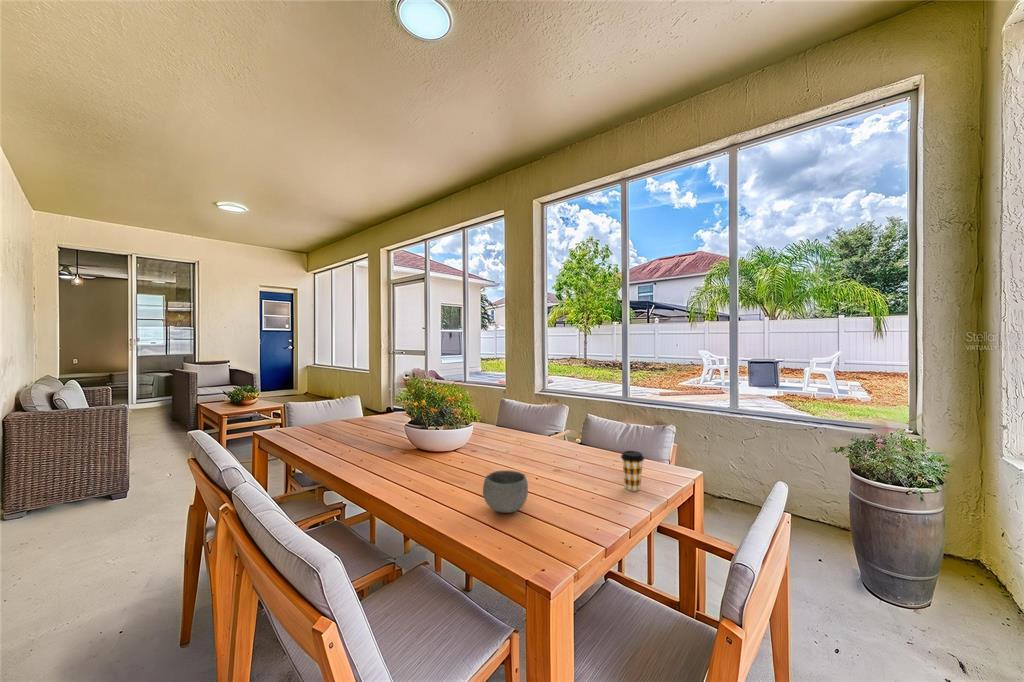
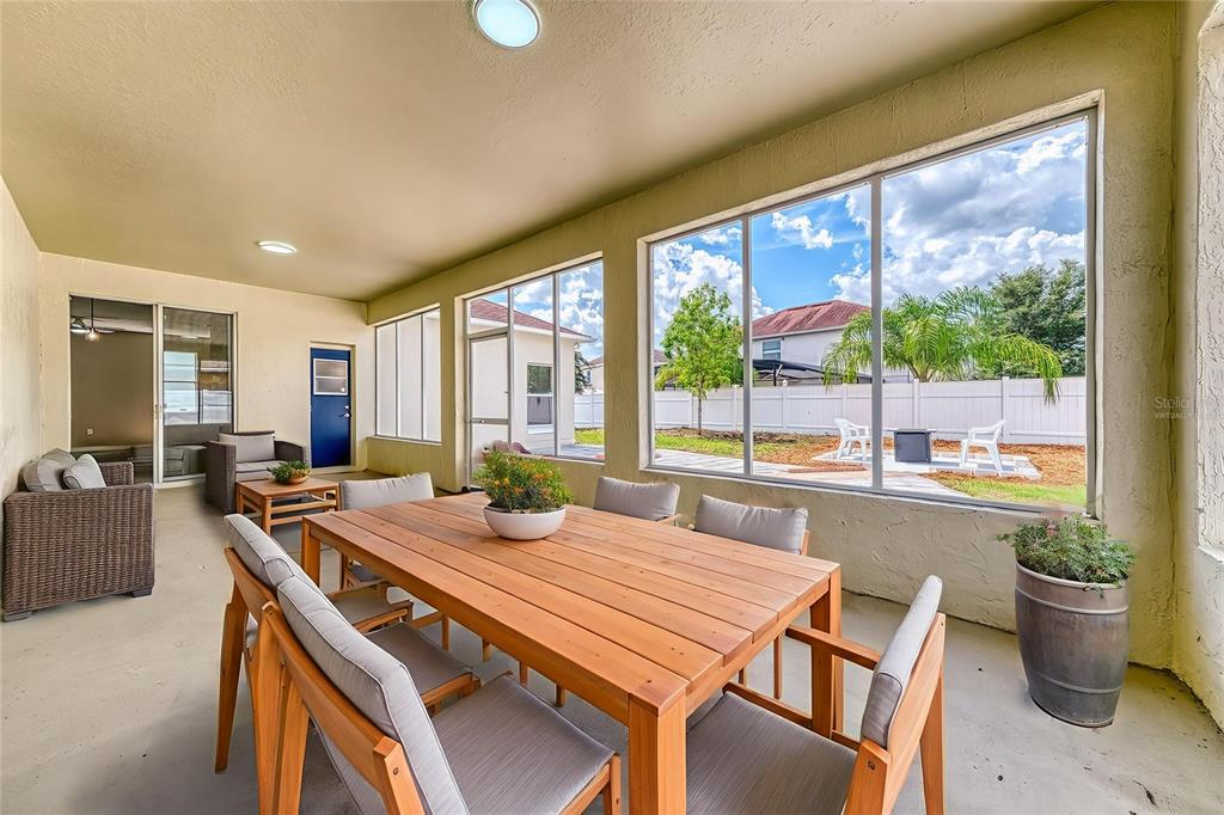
- coffee cup (632, 470)
- bowl (505, 492)
